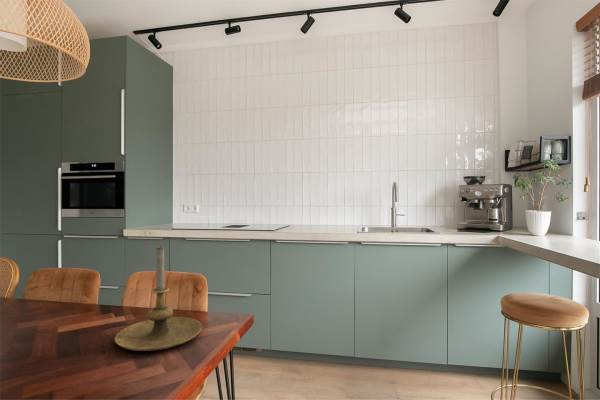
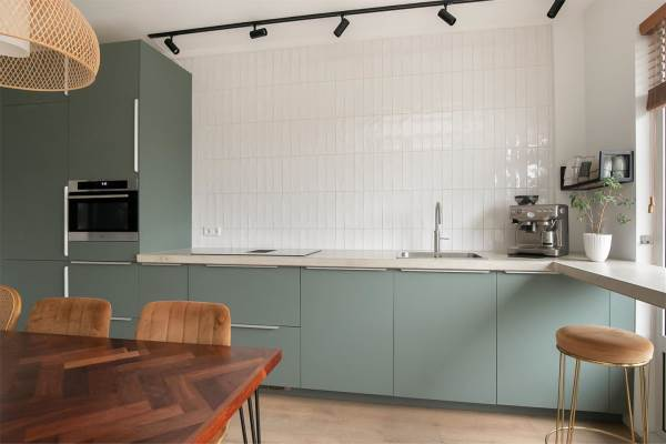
- candle holder (160, 291)
